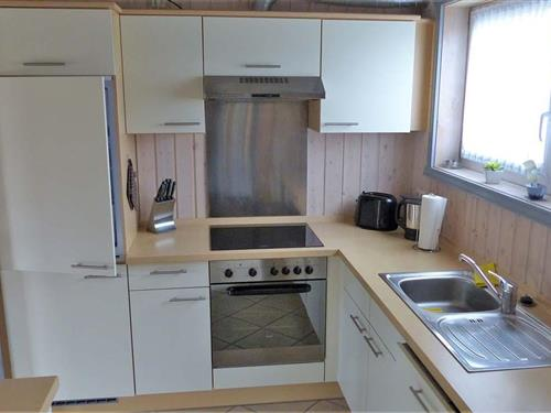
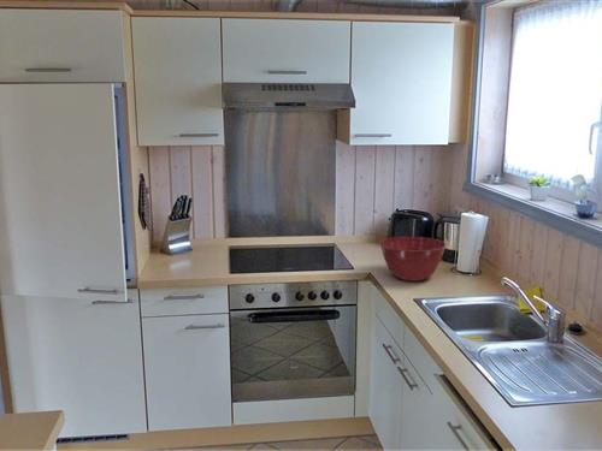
+ mixing bowl (412, 260)
